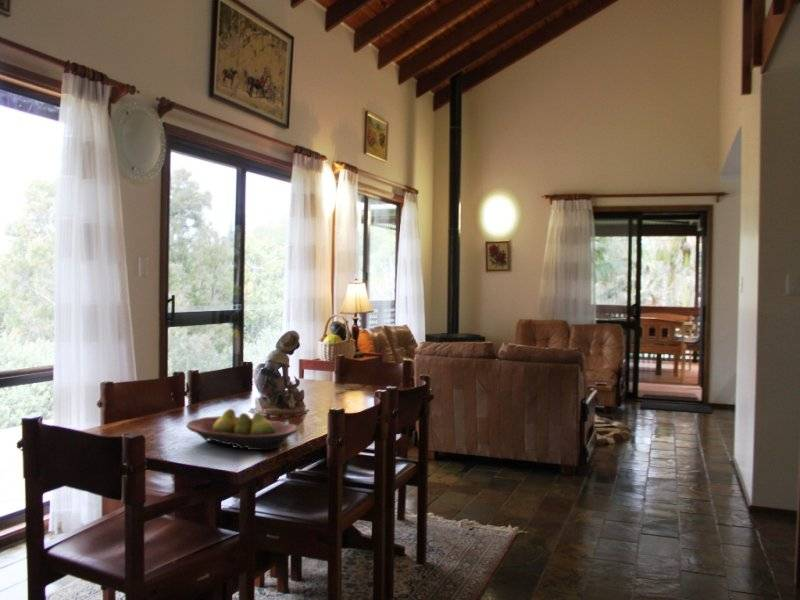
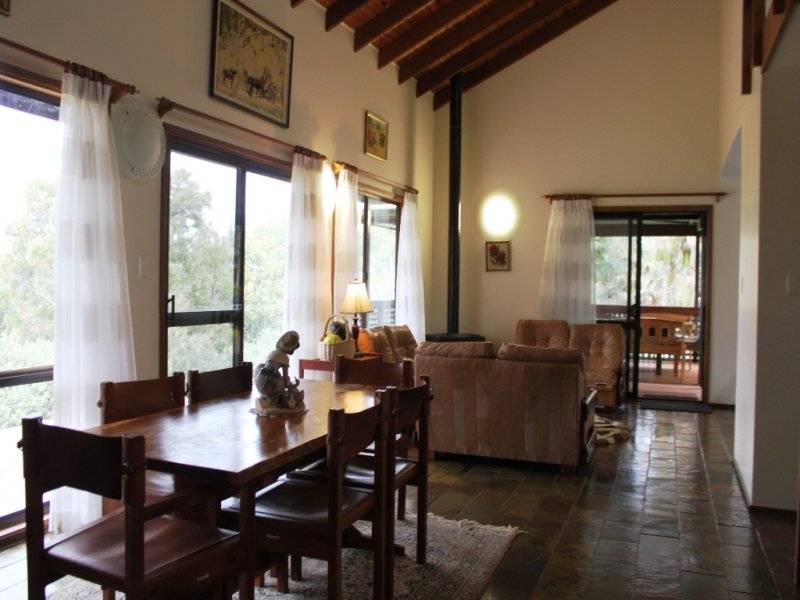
- fruit bowl (241, 427)
